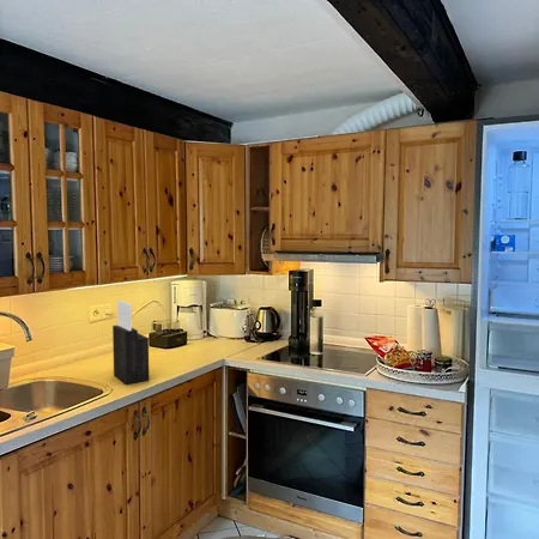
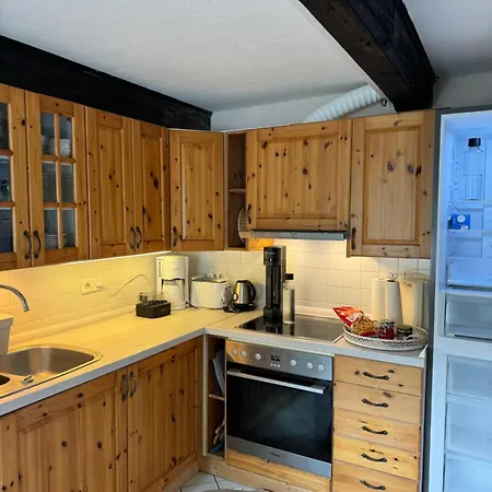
- knife block (132, 339)
